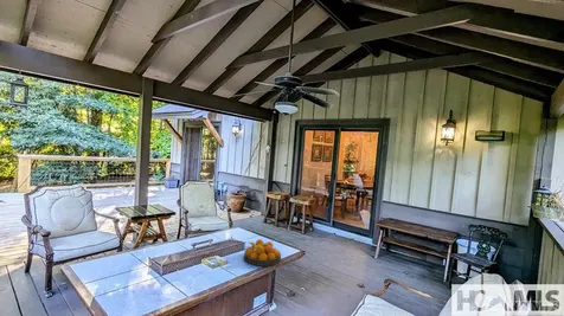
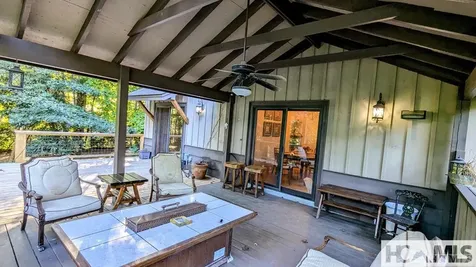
- fruit bowl (262, 250)
